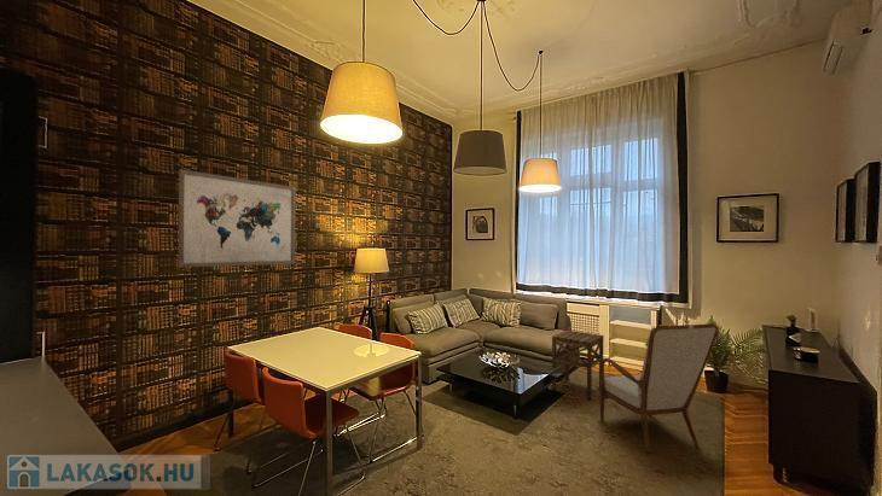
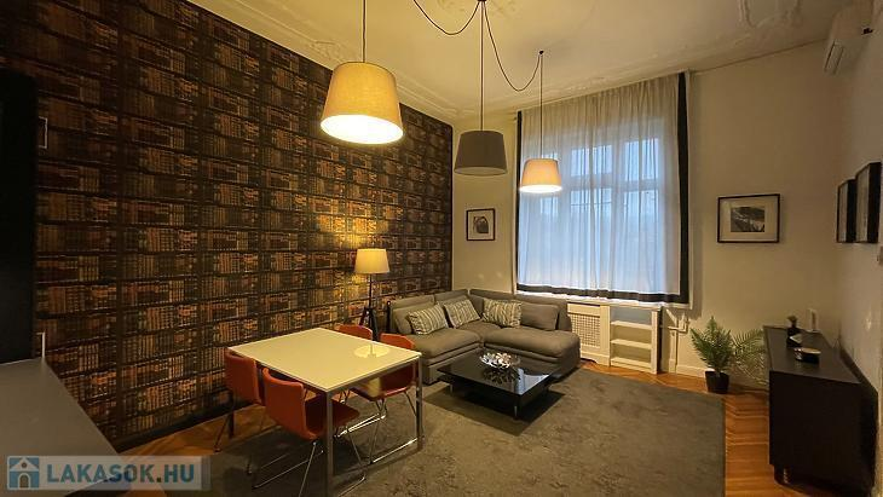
- wall art (244, 222)
- armchair (651, 375)
- side table (578, 362)
